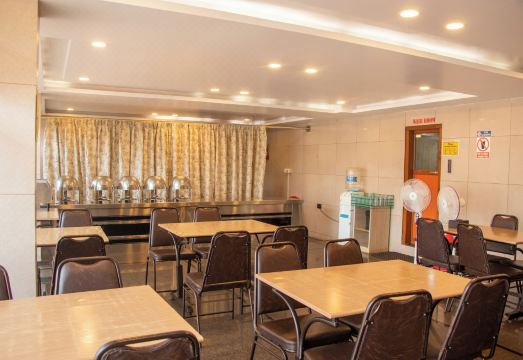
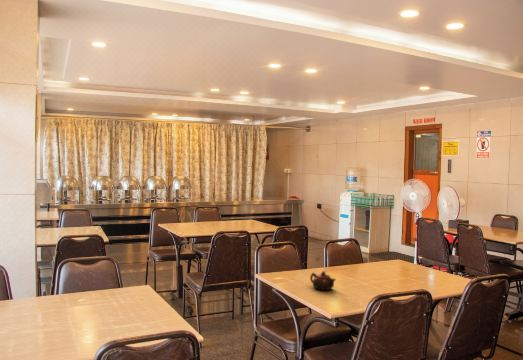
+ teapot (322, 279)
